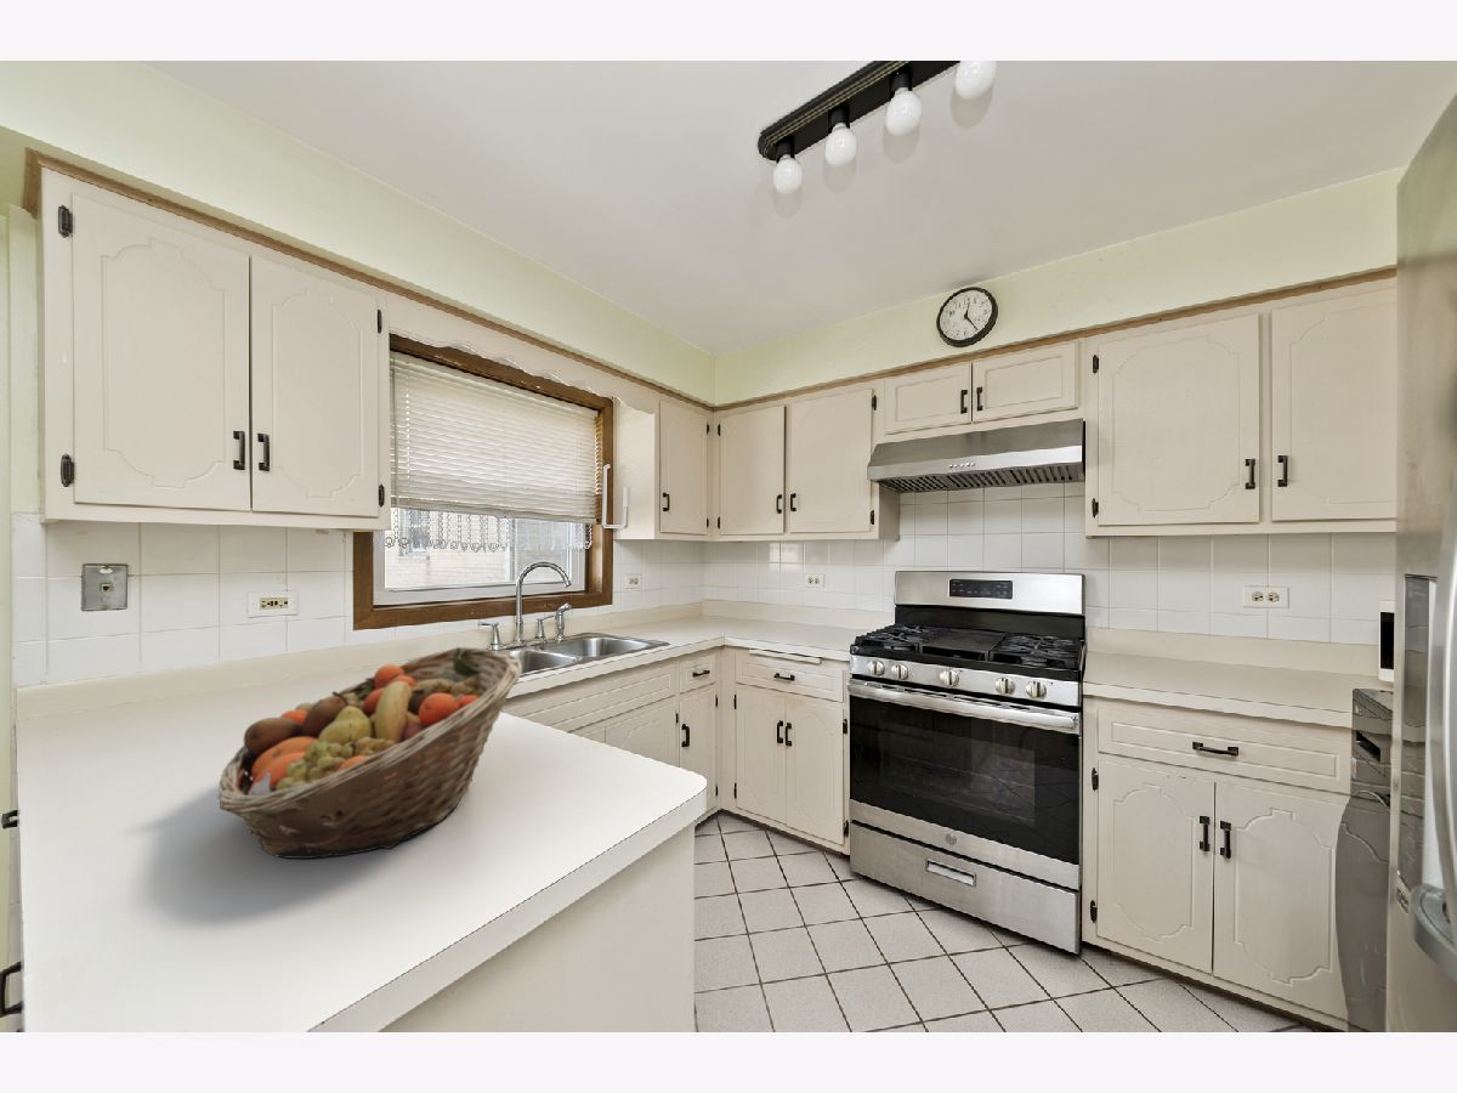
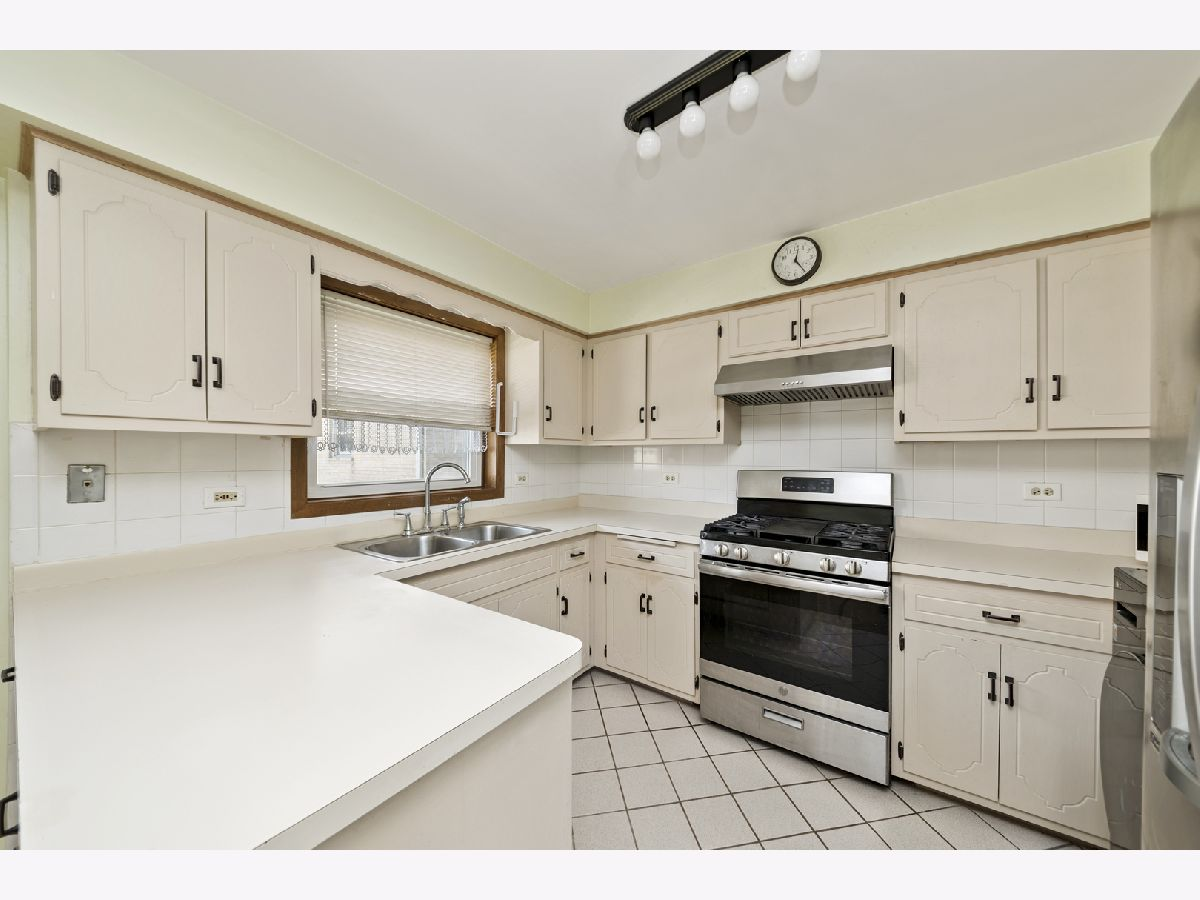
- fruit basket (385, 732)
